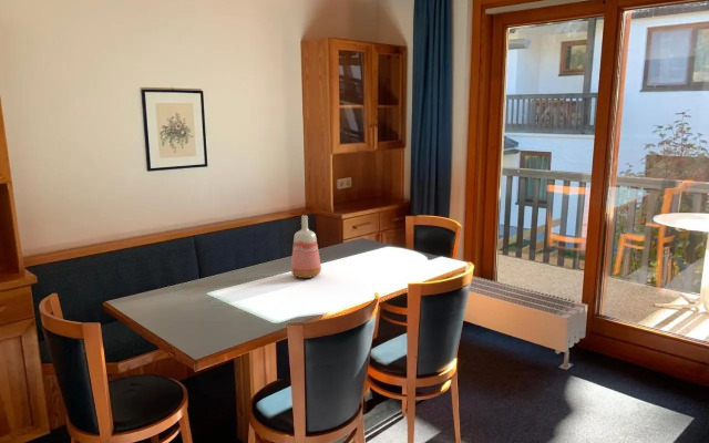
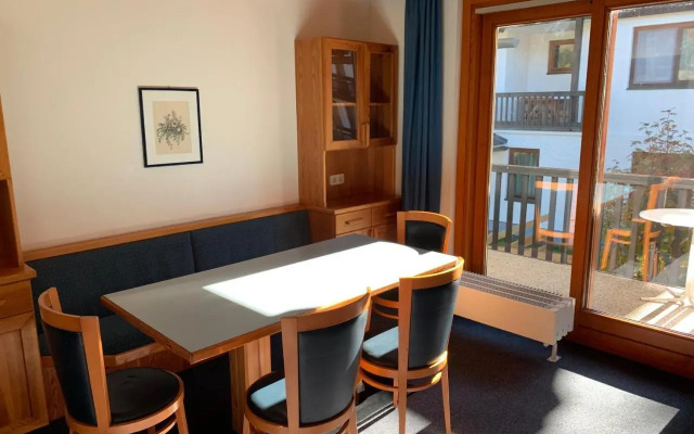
- vase (305, 246)
